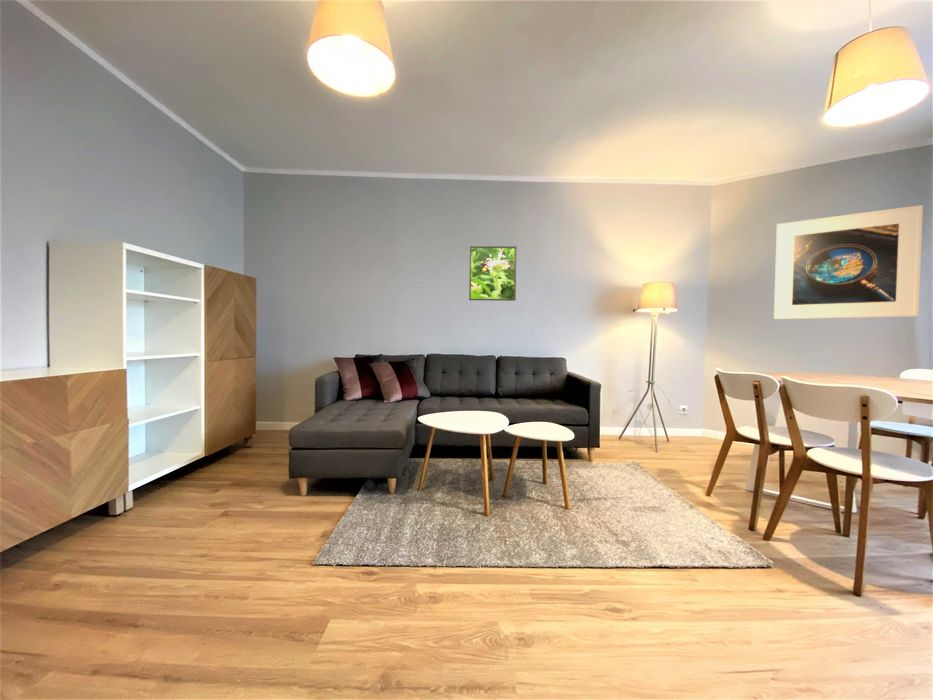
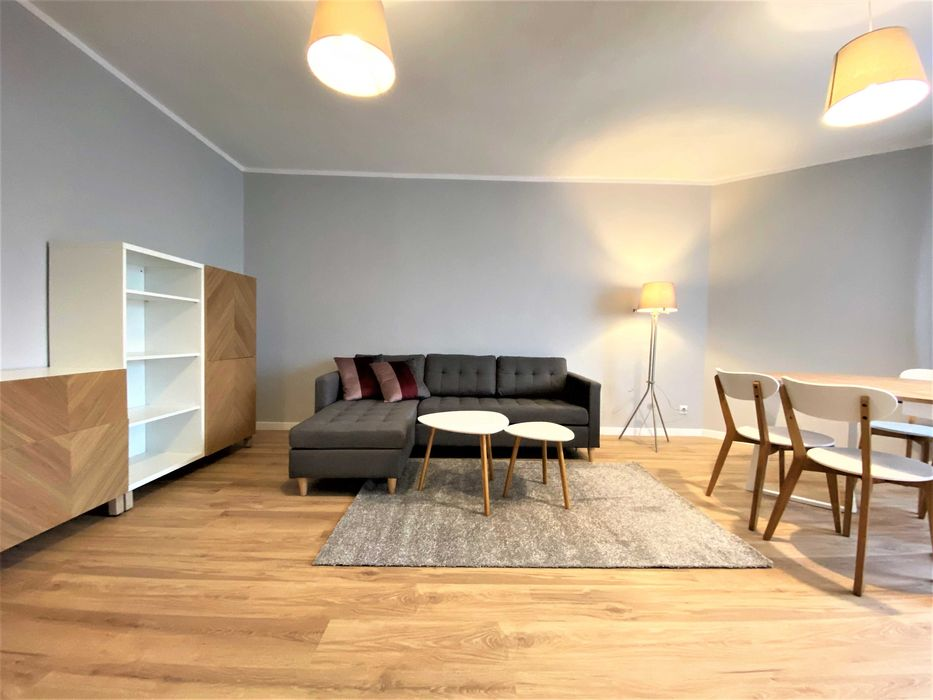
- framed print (492, 273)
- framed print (842, 266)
